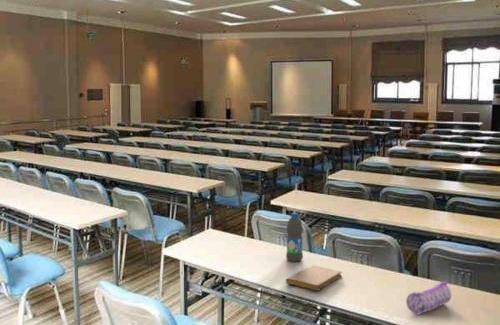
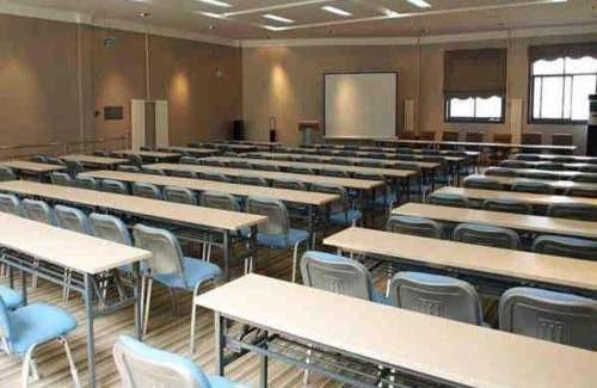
- notebook (314, 277)
- pencil case (428, 297)
- water bottle (294, 236)
